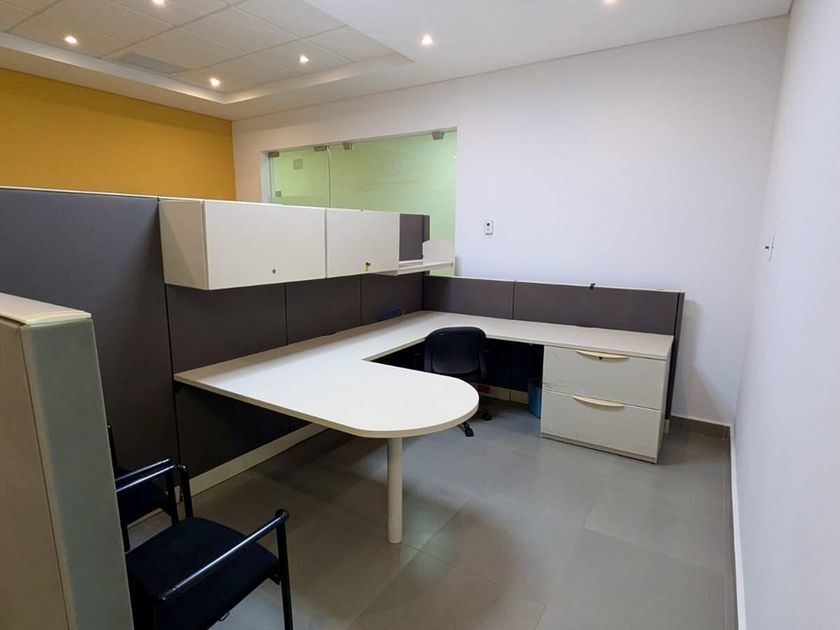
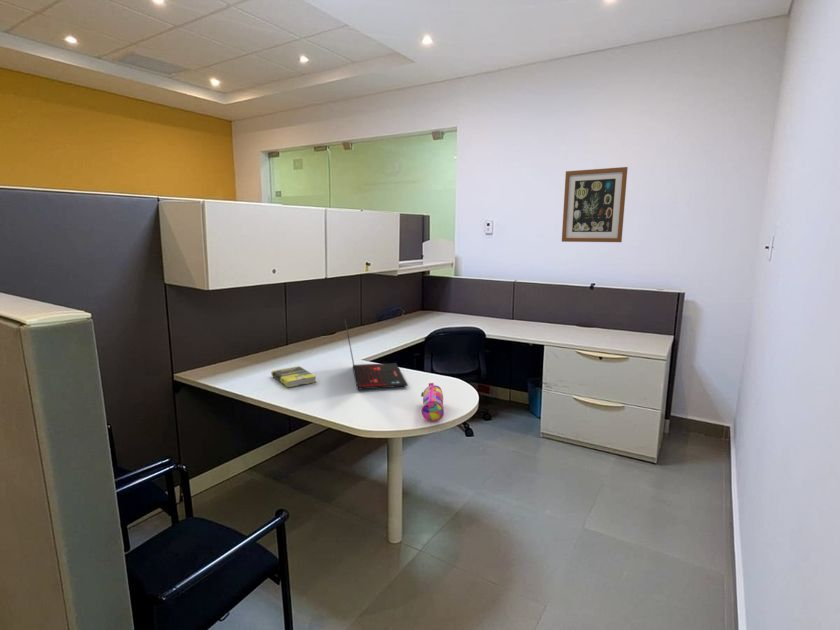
+ wall art (593, 206)
+ book (293, 376)
+ pencil case (432, 401)
+ laptop (374, 364)
